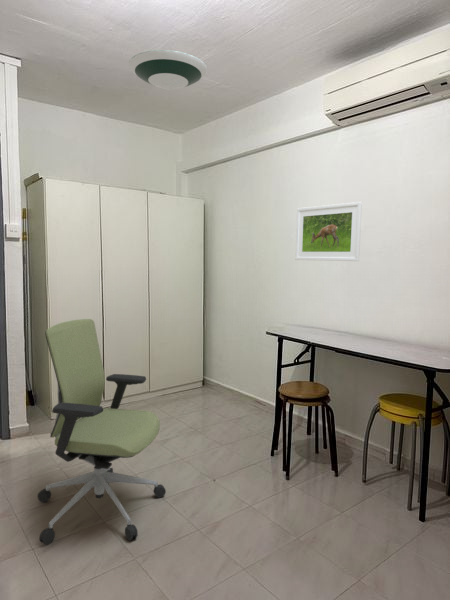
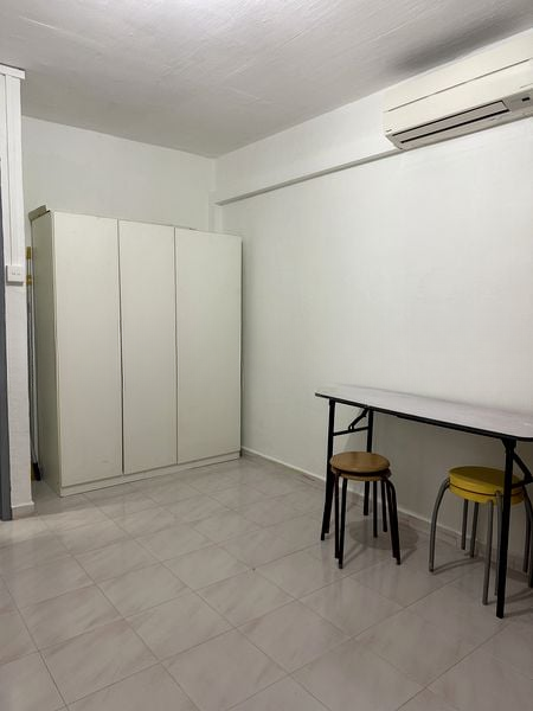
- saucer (168, 78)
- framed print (326, 233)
- office chair (93, 417)
